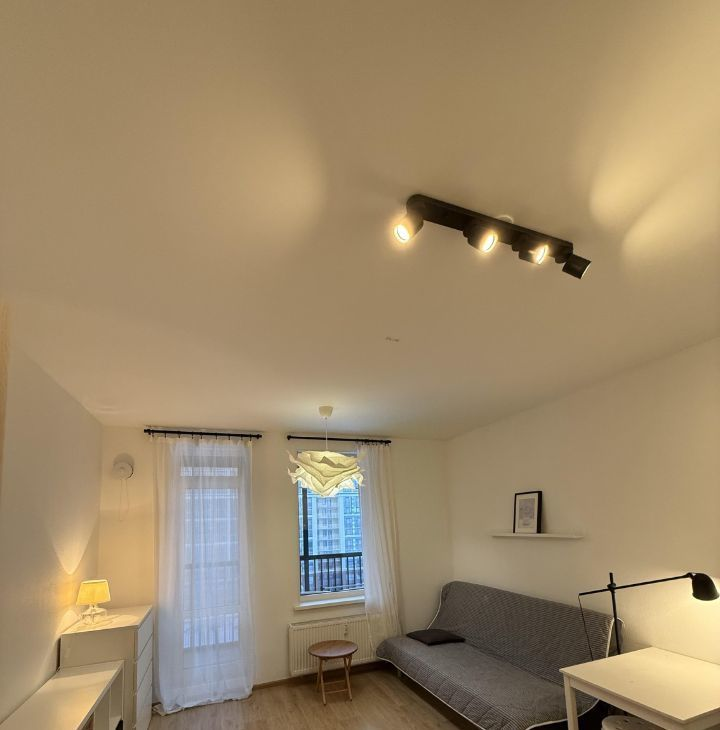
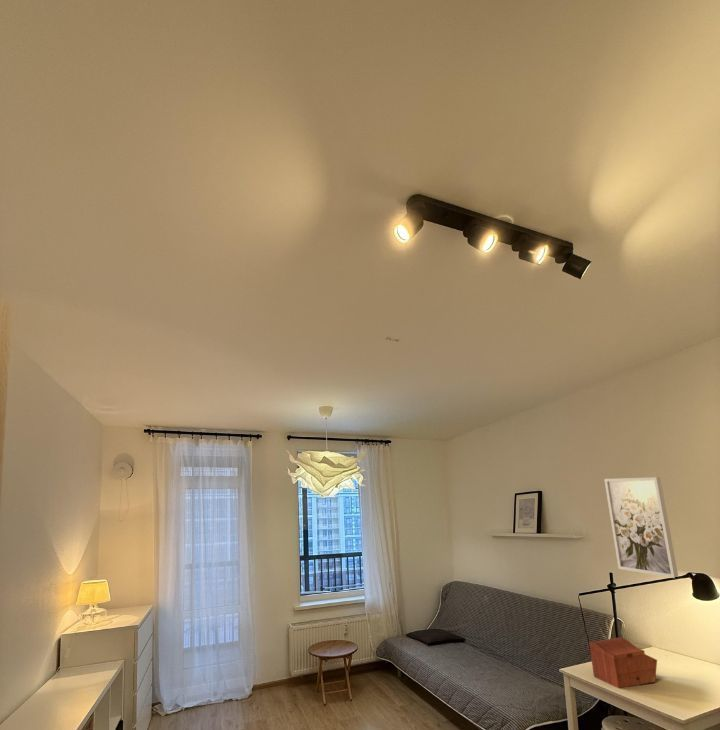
+ wall art (638, 524)
+ sewing box (624, 660)
